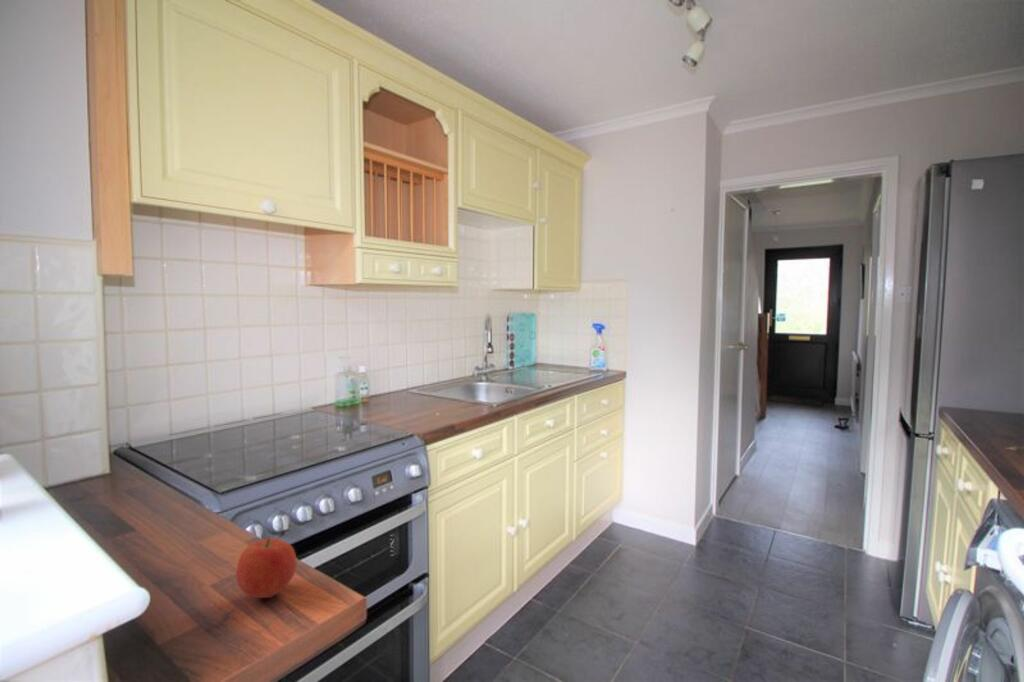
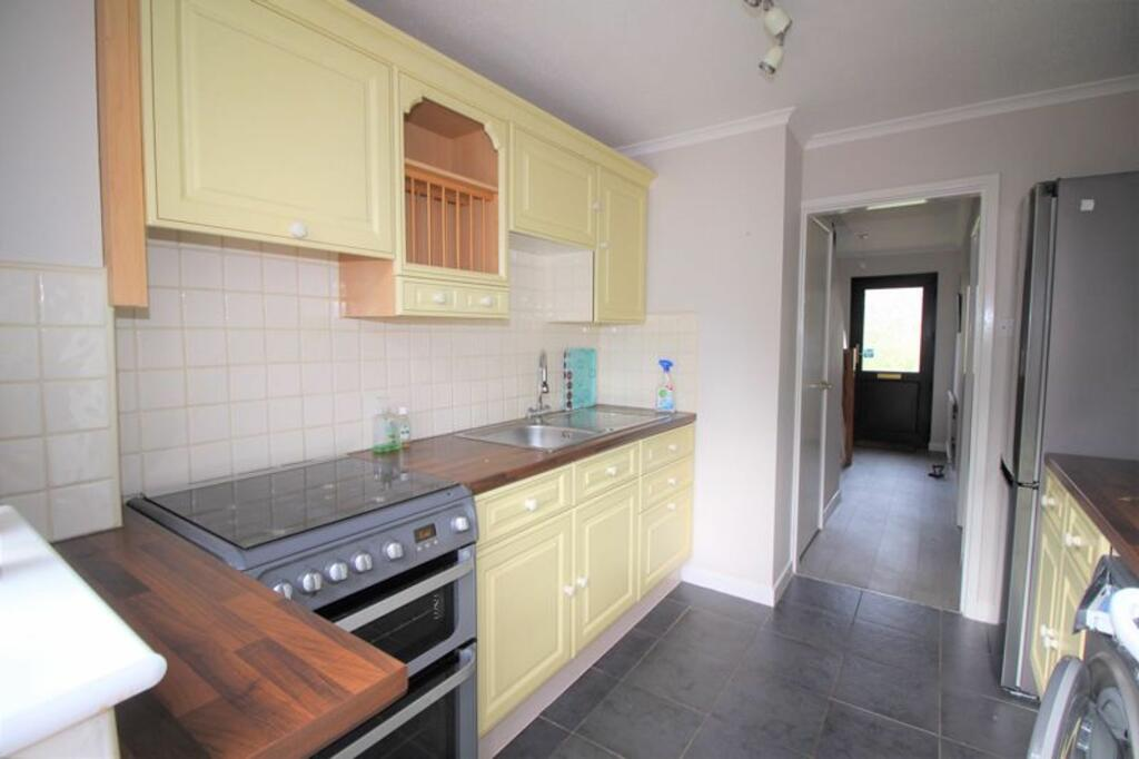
- apple (266, 566)
